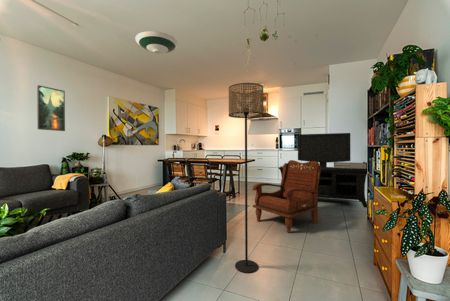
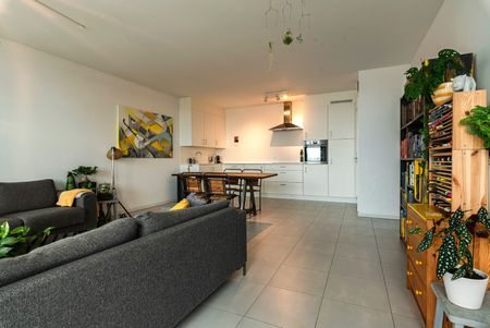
- floor lamp (246, 177)
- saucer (157, 47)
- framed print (51, 109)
- armchair (287, 191)
- media console (321, 167)
